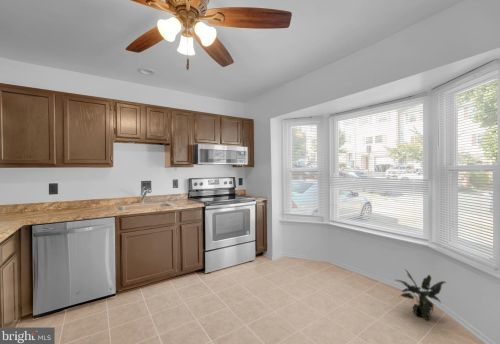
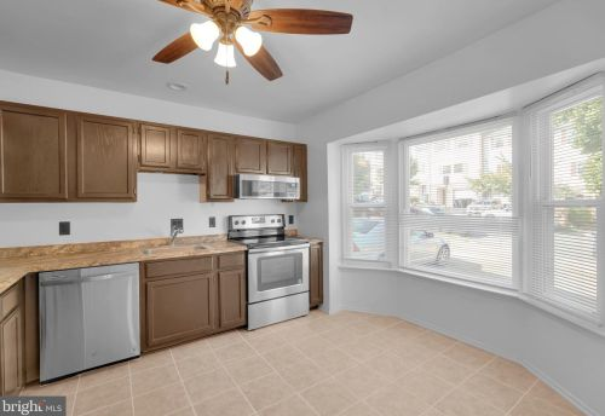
- potted plant (418, 292)
